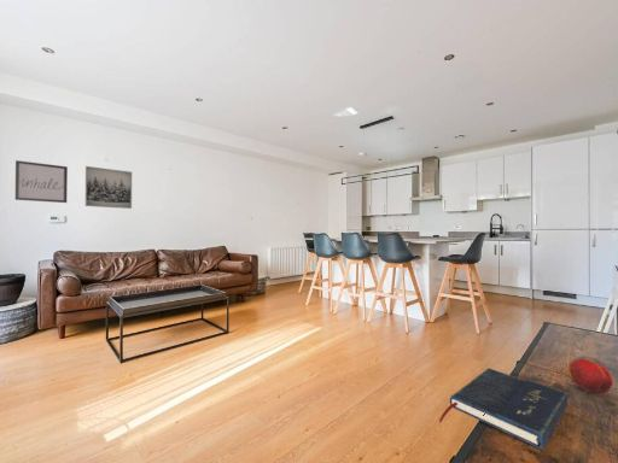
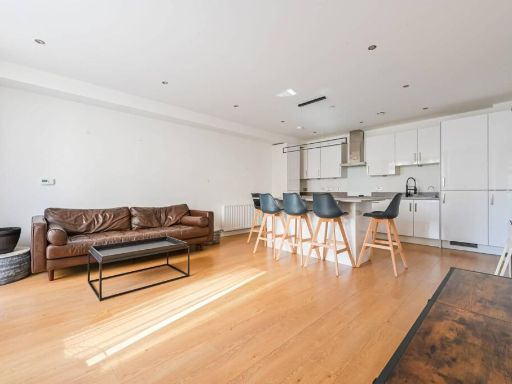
- book (502, 405)
- wall art (109, 188)
- wall art (42, 182)
- fruit (588, 375)
